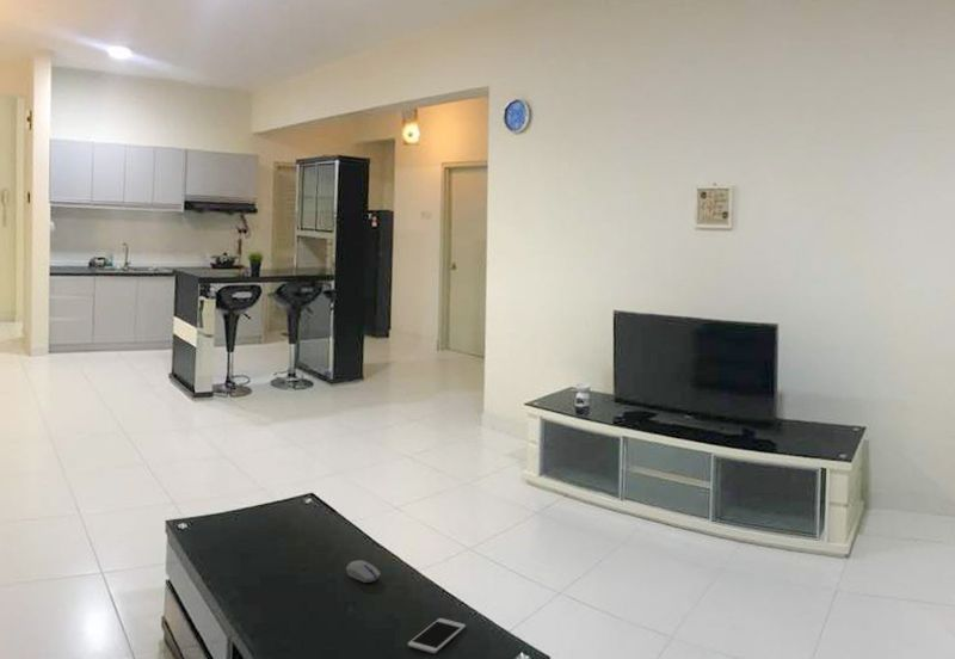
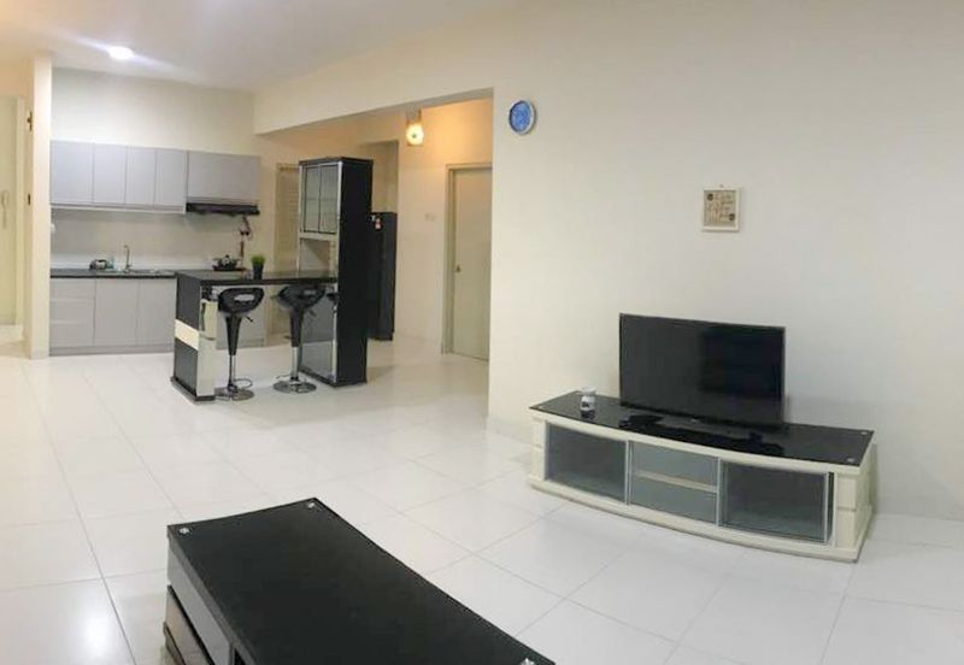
- cell phone (437, 634)
- computer mouse (362, 569)
